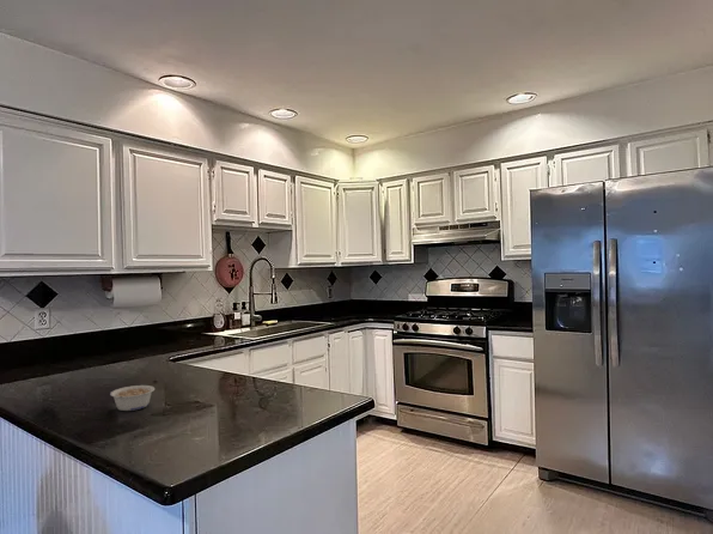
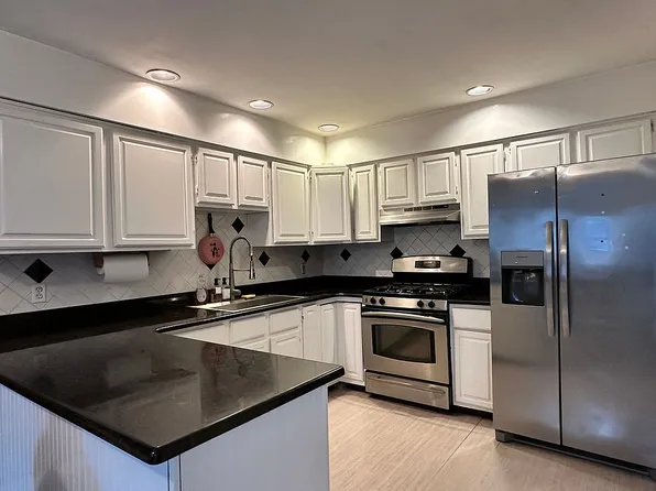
- legume (133, 396)
